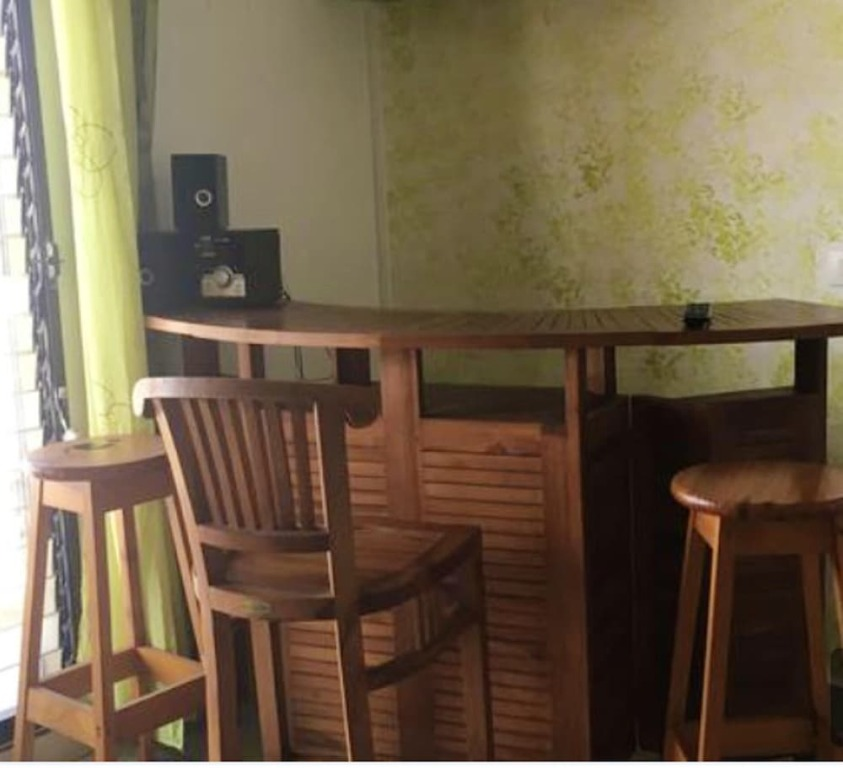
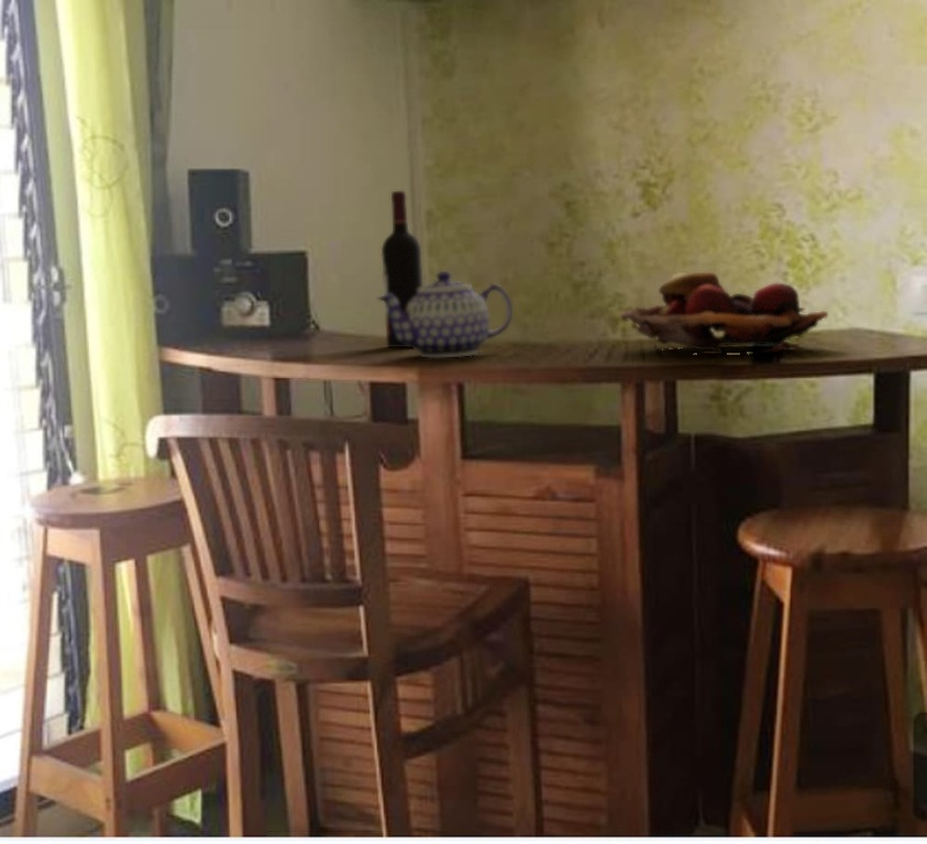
+ teapot (445, 313)
+ wine bottle (401, 269)
+ fruit basket (716, 310)
